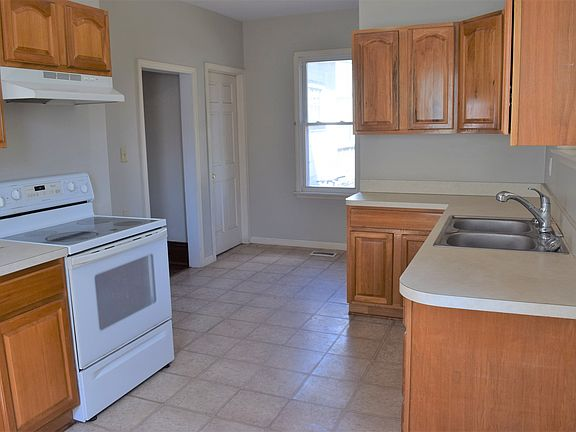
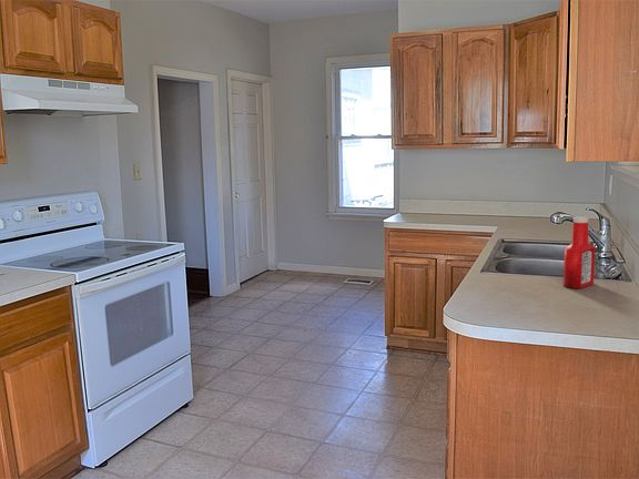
+ soap bottle (579, 251)
